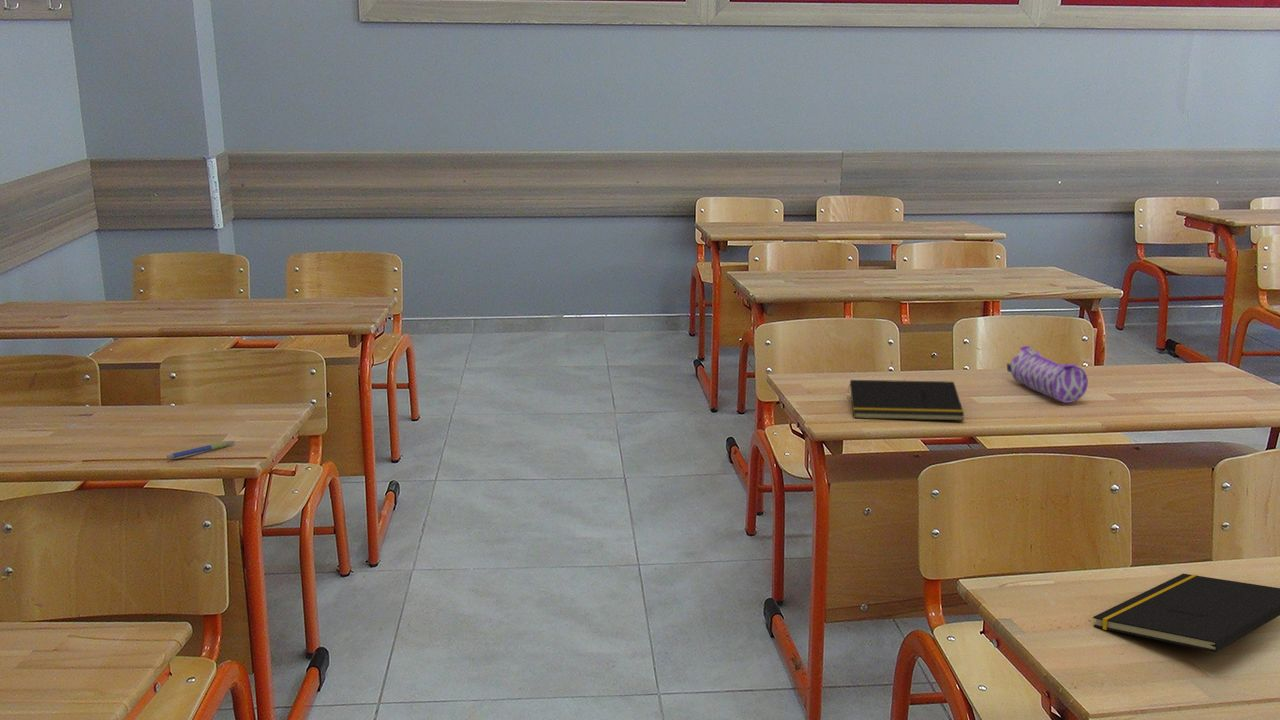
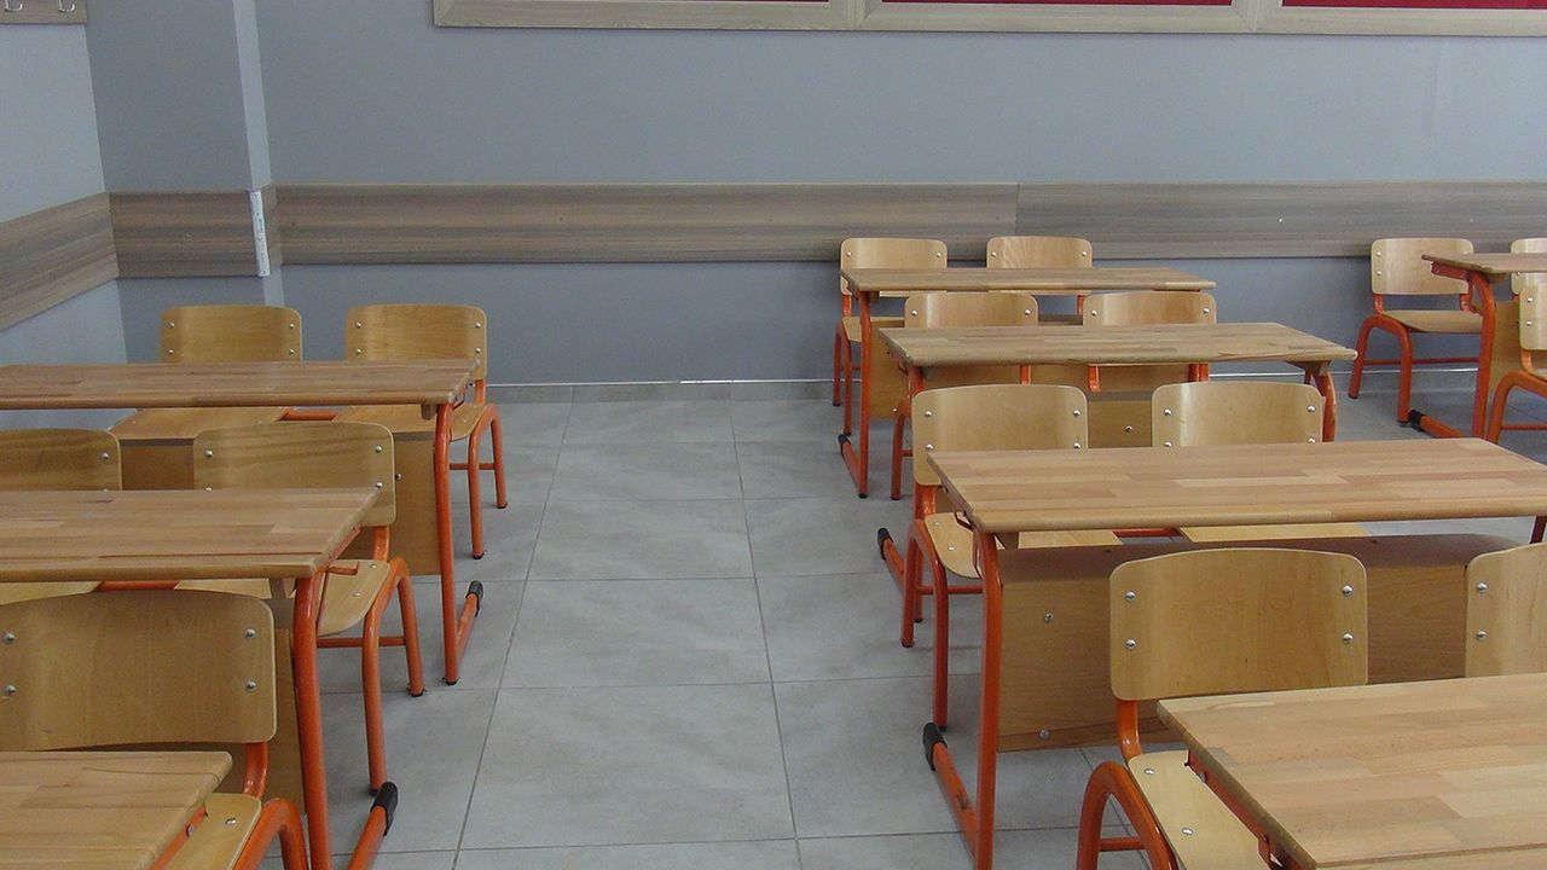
- pen (202, 449)
- notepad (904, 399)
- notepad (1198, 609)
- pencil case (1047, 373)
